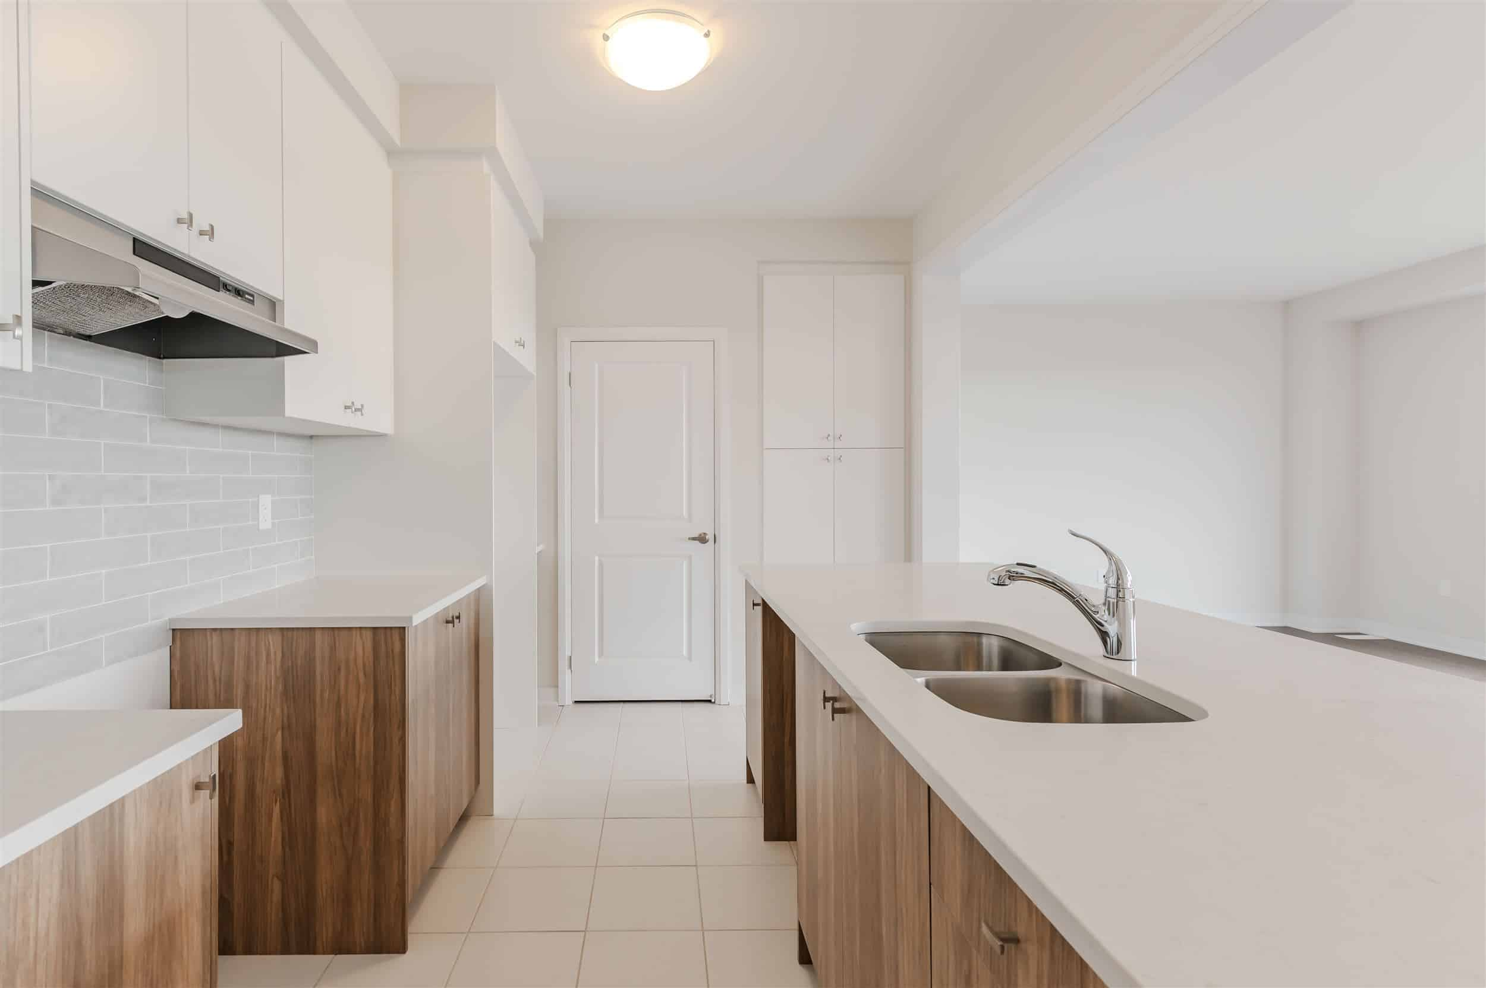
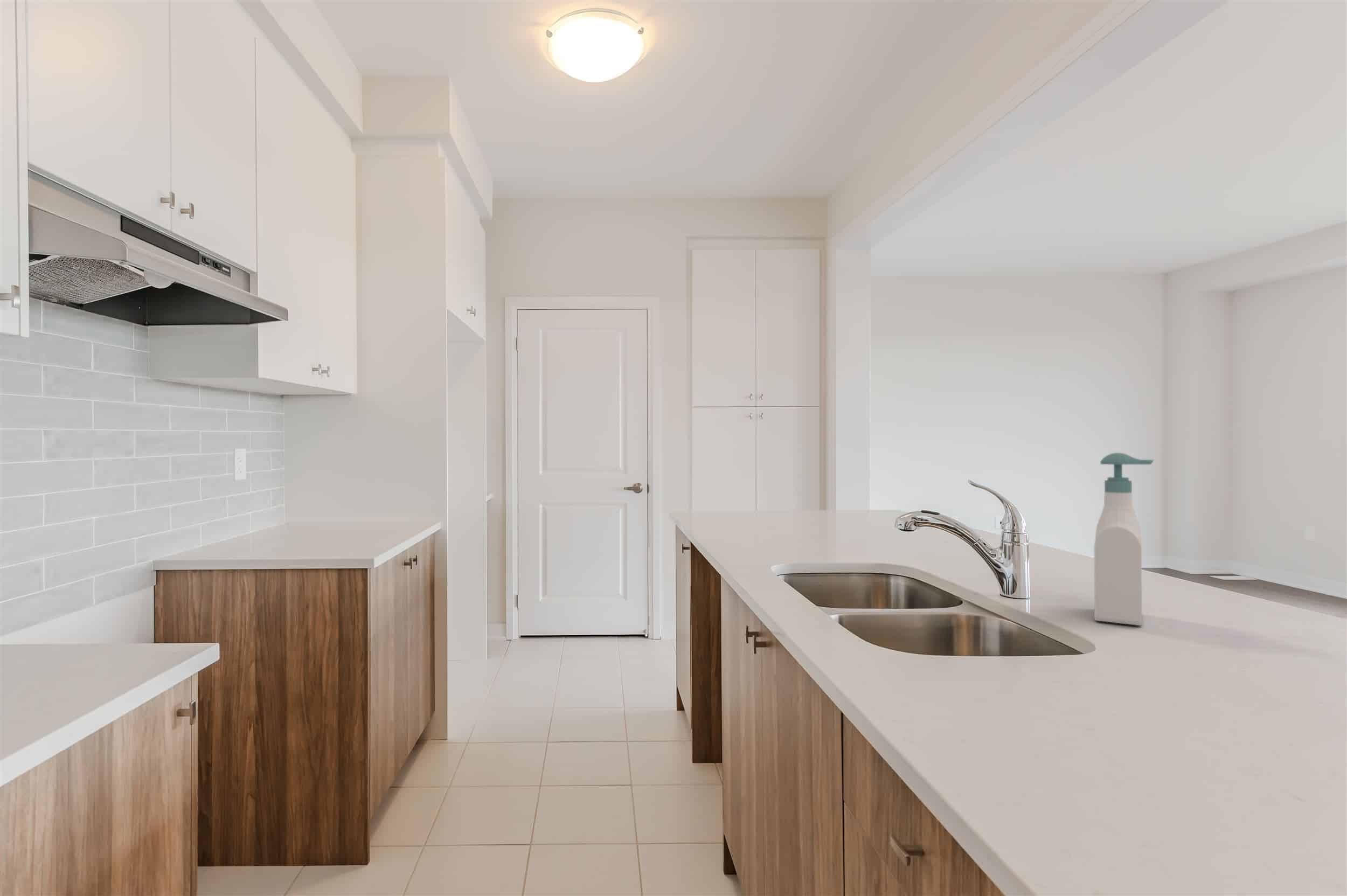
+ soap bottle (1124, 535)
